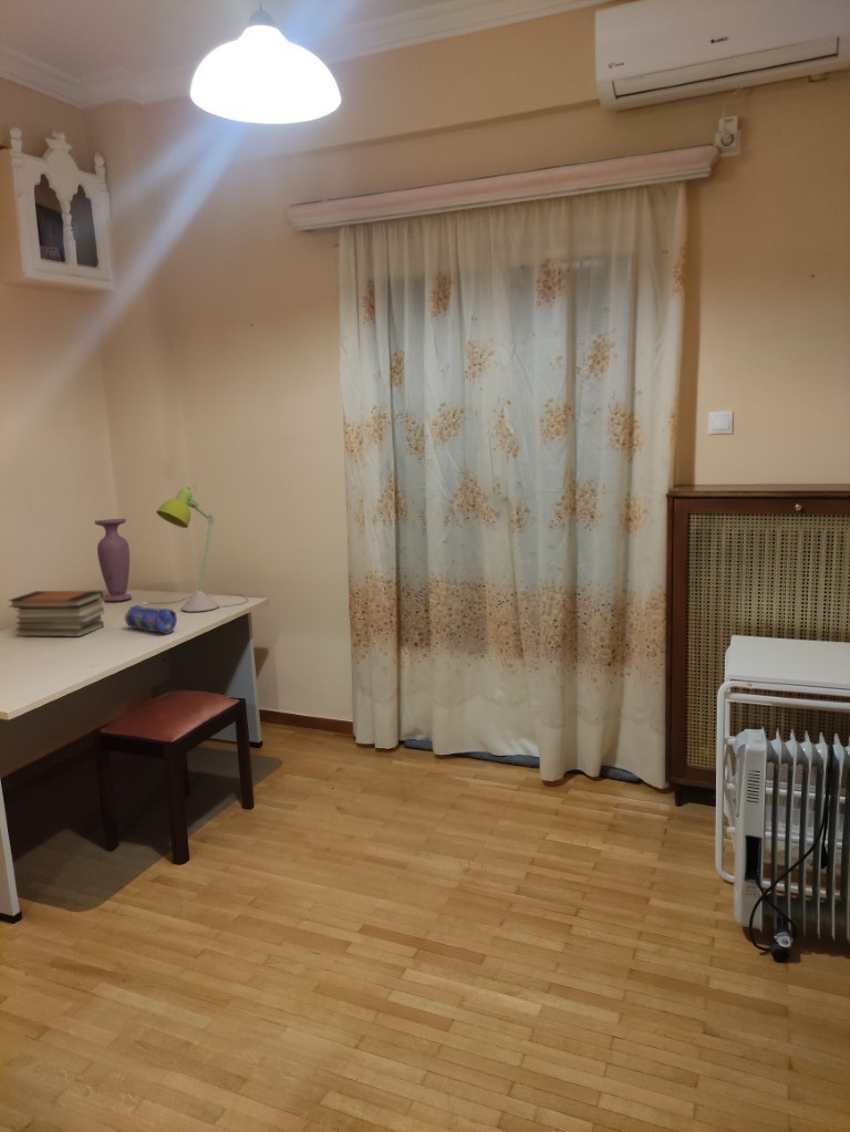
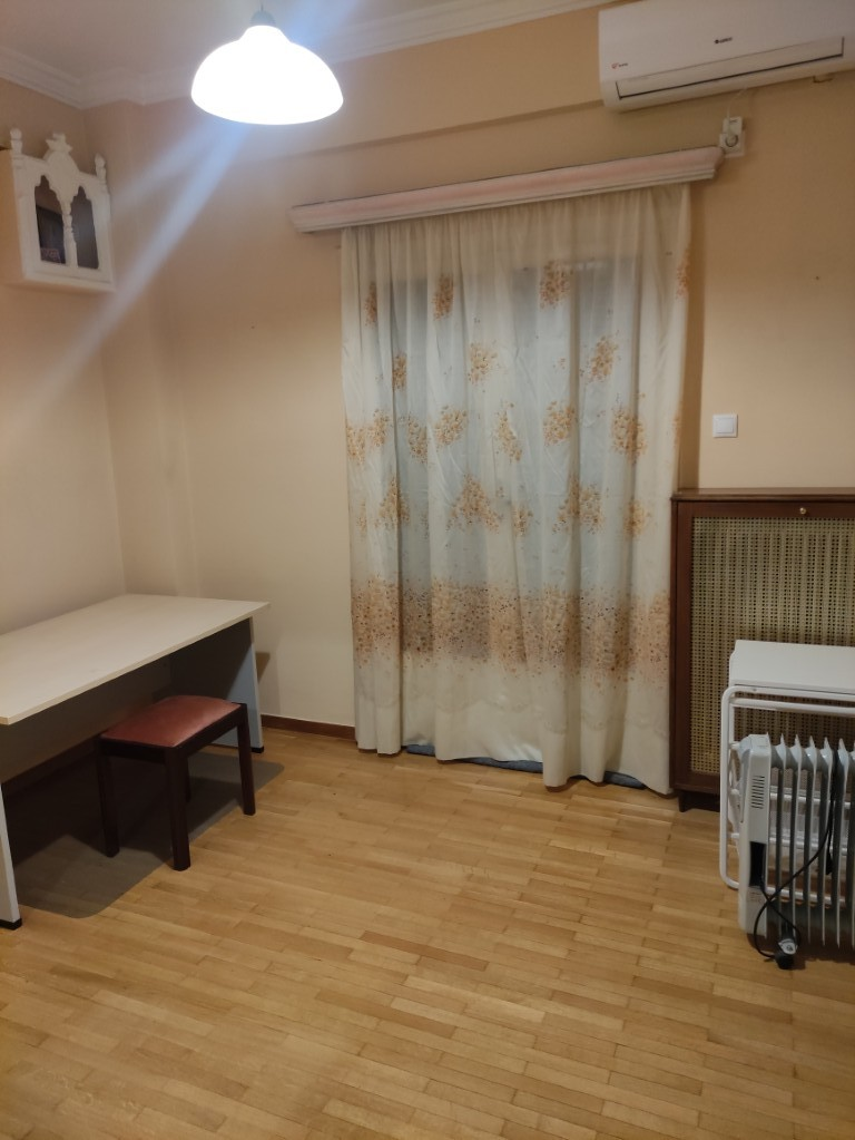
- desk lamp (205, 549)
- pencil case (151, 617)
- book stack (59, 613)
- vase (114, 559)
